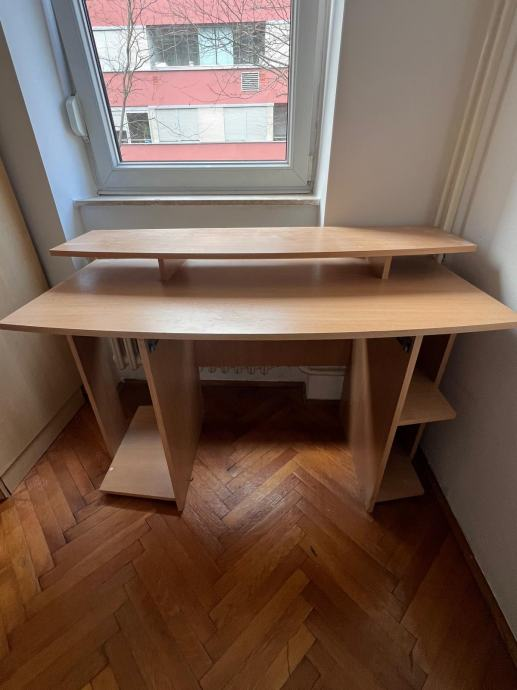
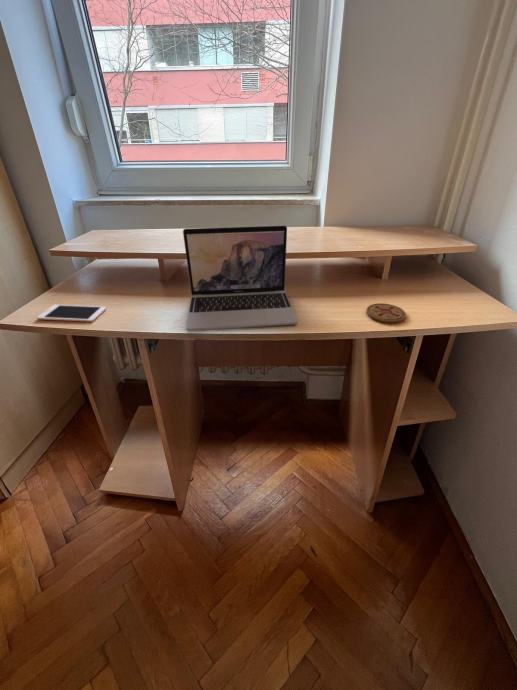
+ cell phone (72, 312)
+ laptop (239, 276)
+ coaster (385, 312)
